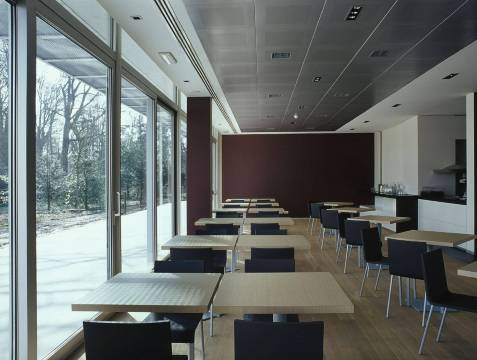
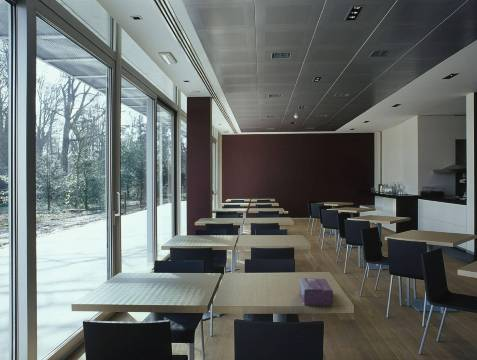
+ tissue box (315, 290)
